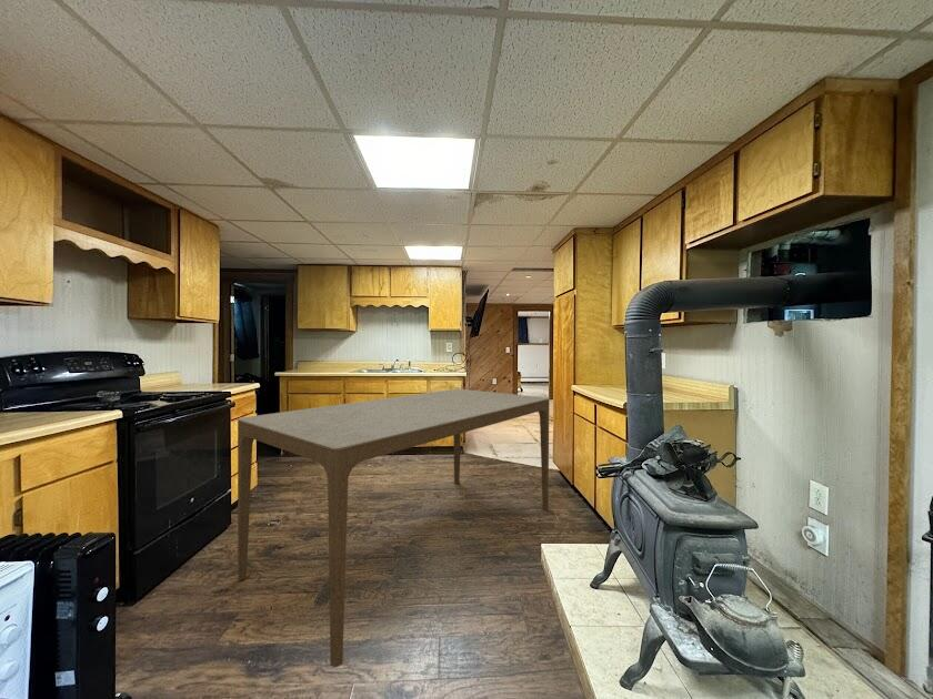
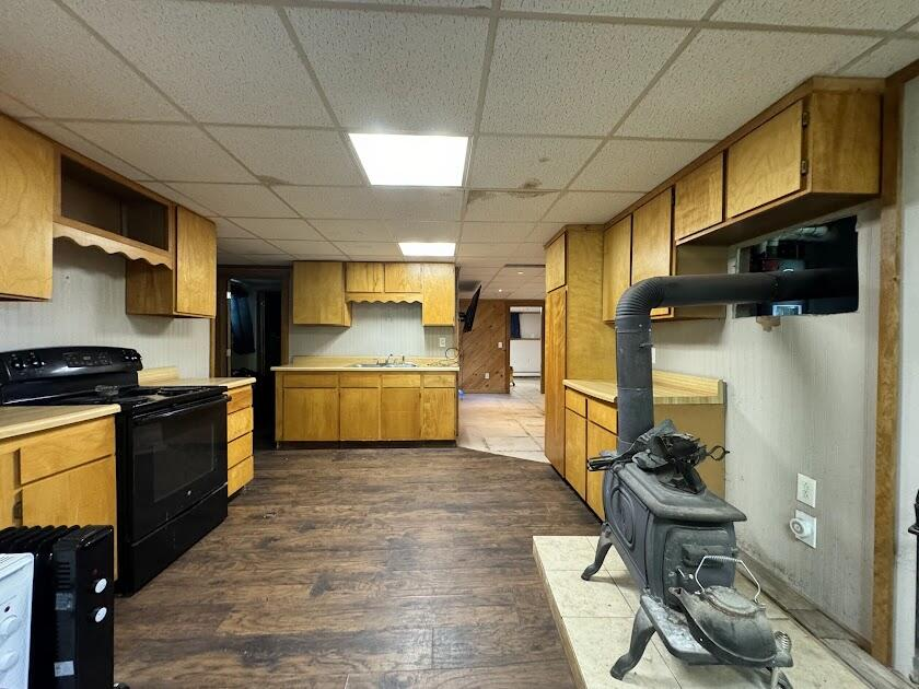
- dining table (413, 446)
